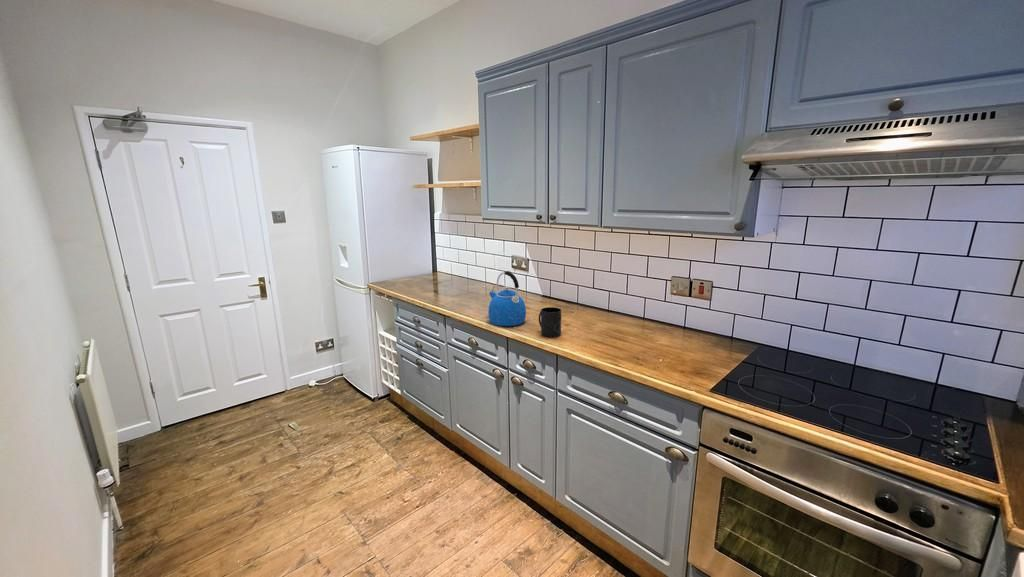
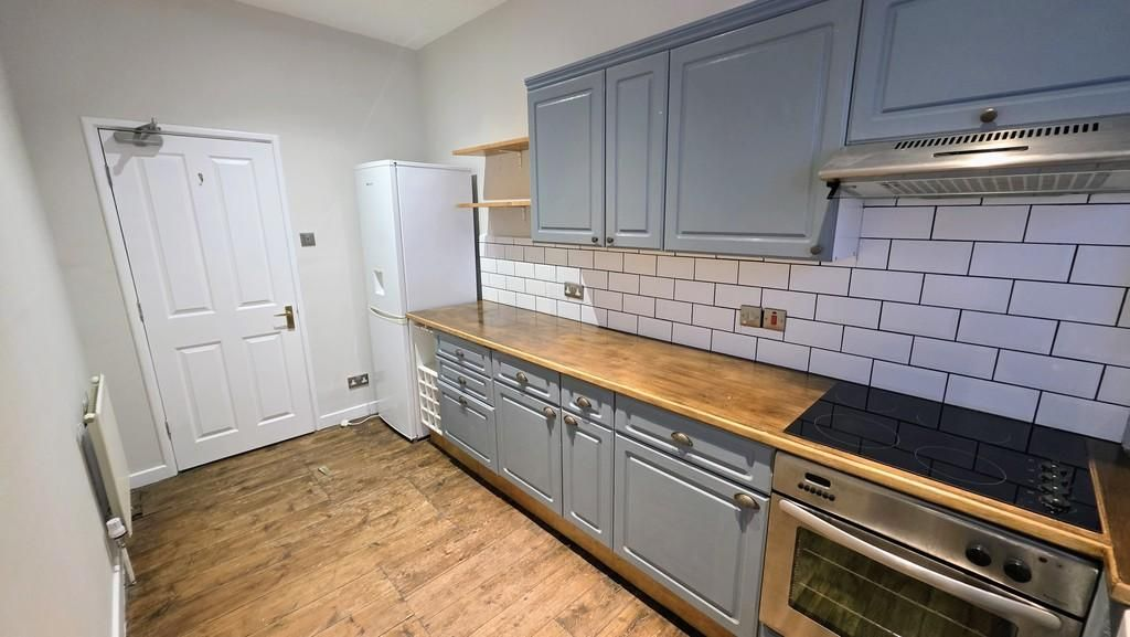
- mug (548, 321)
- kettle (504, 295)
